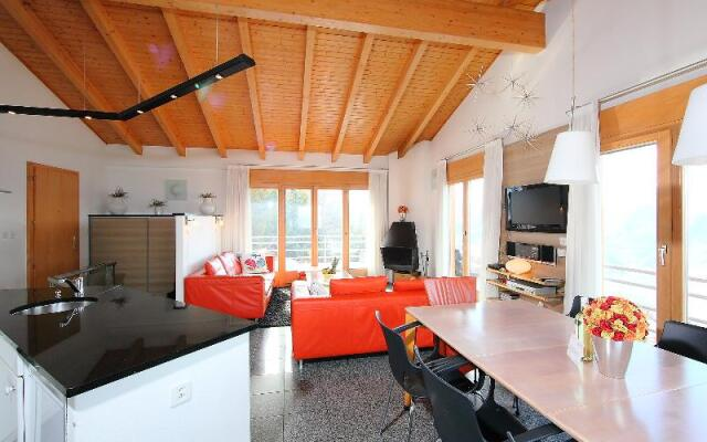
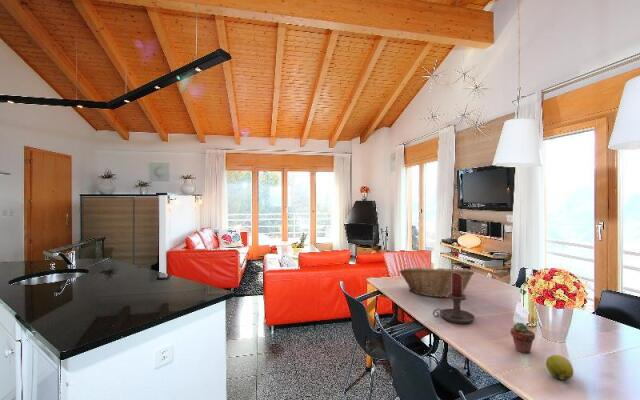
+ fruit basket (435, 277)
+ candle holder (452, 296)
+ potted succulent (522, 336)
+ apple (559, 366)
